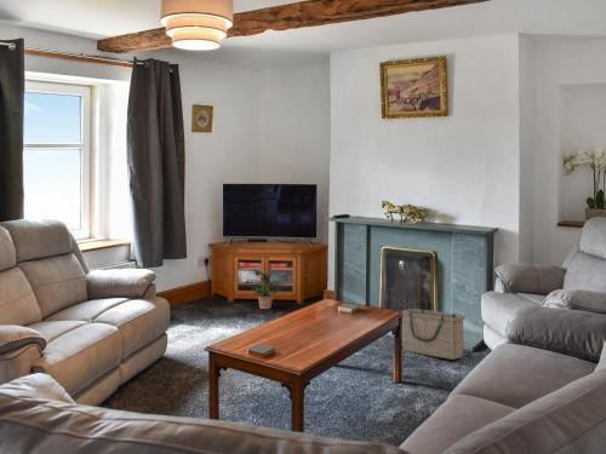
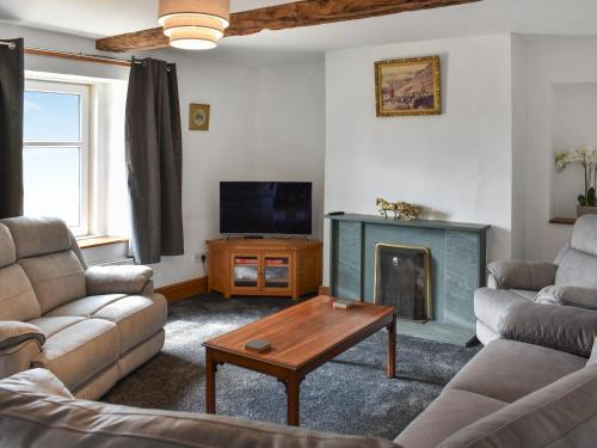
- potted plant (268, 288)
- basket (431, 333)
